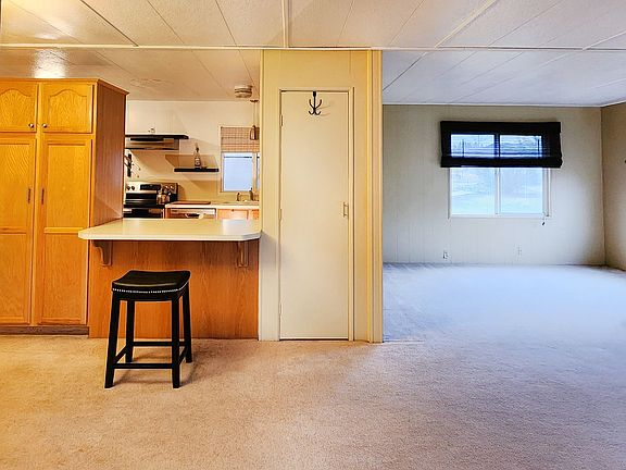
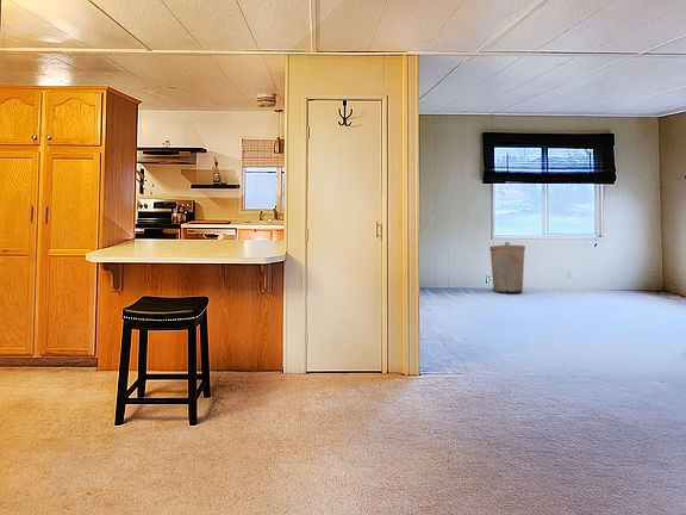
+ trash can (507, 266)
